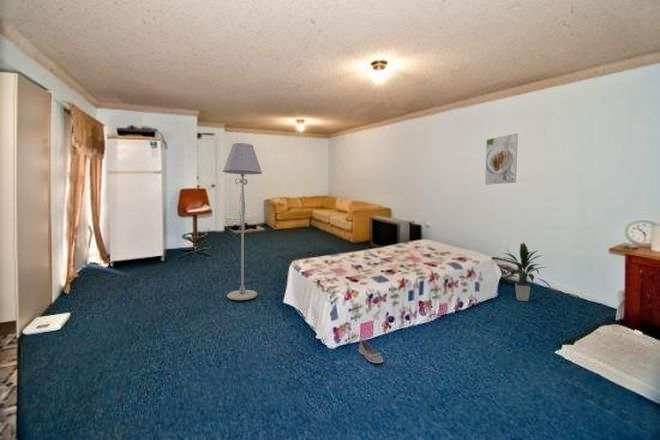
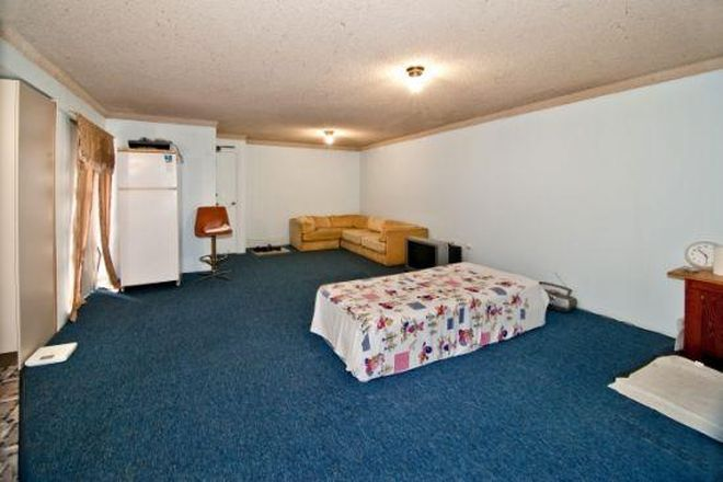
- shoe (370, 351)
- floor lamp (242, 221)
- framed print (500, 160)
- indoor plant (526, 271)
